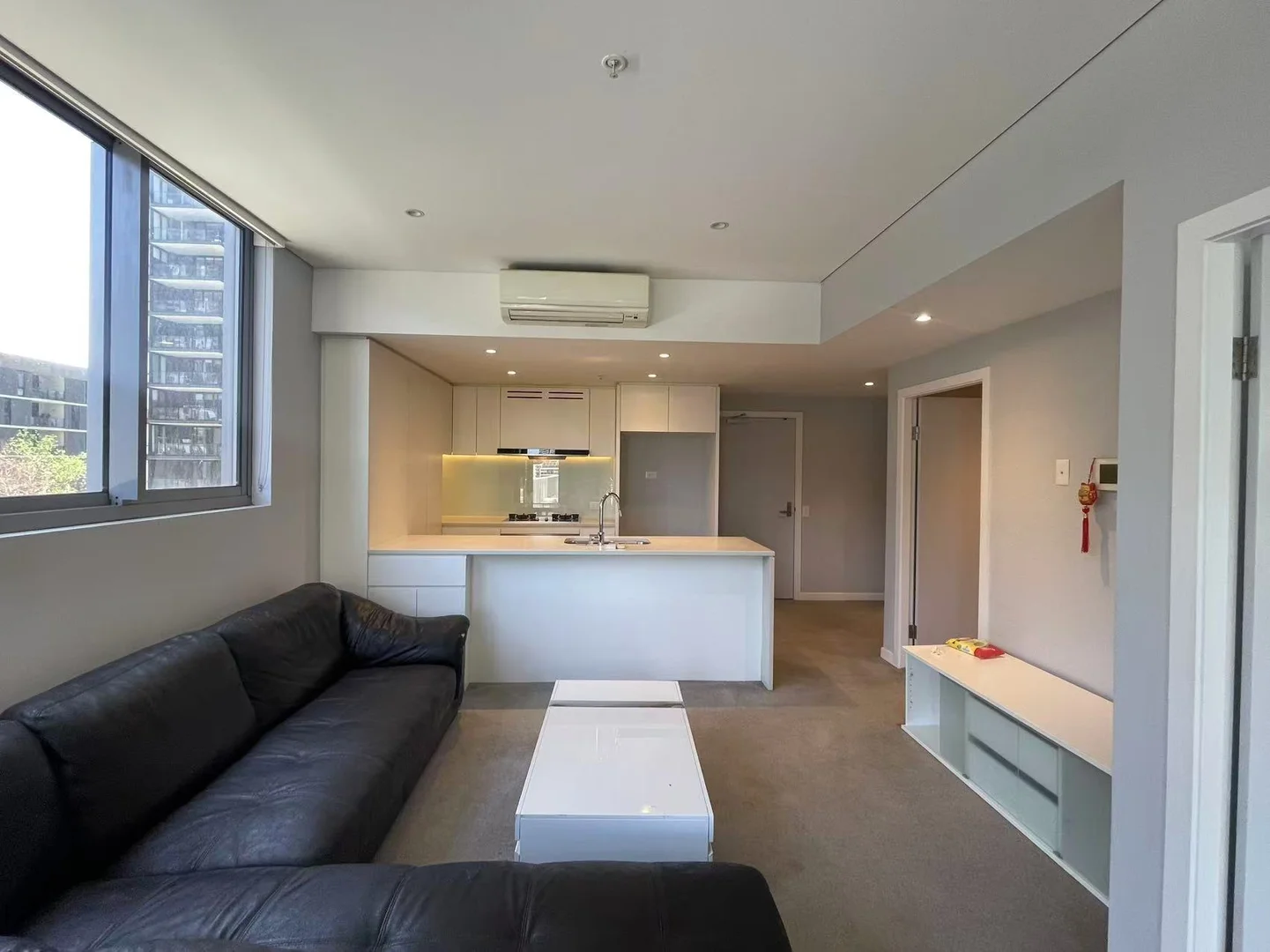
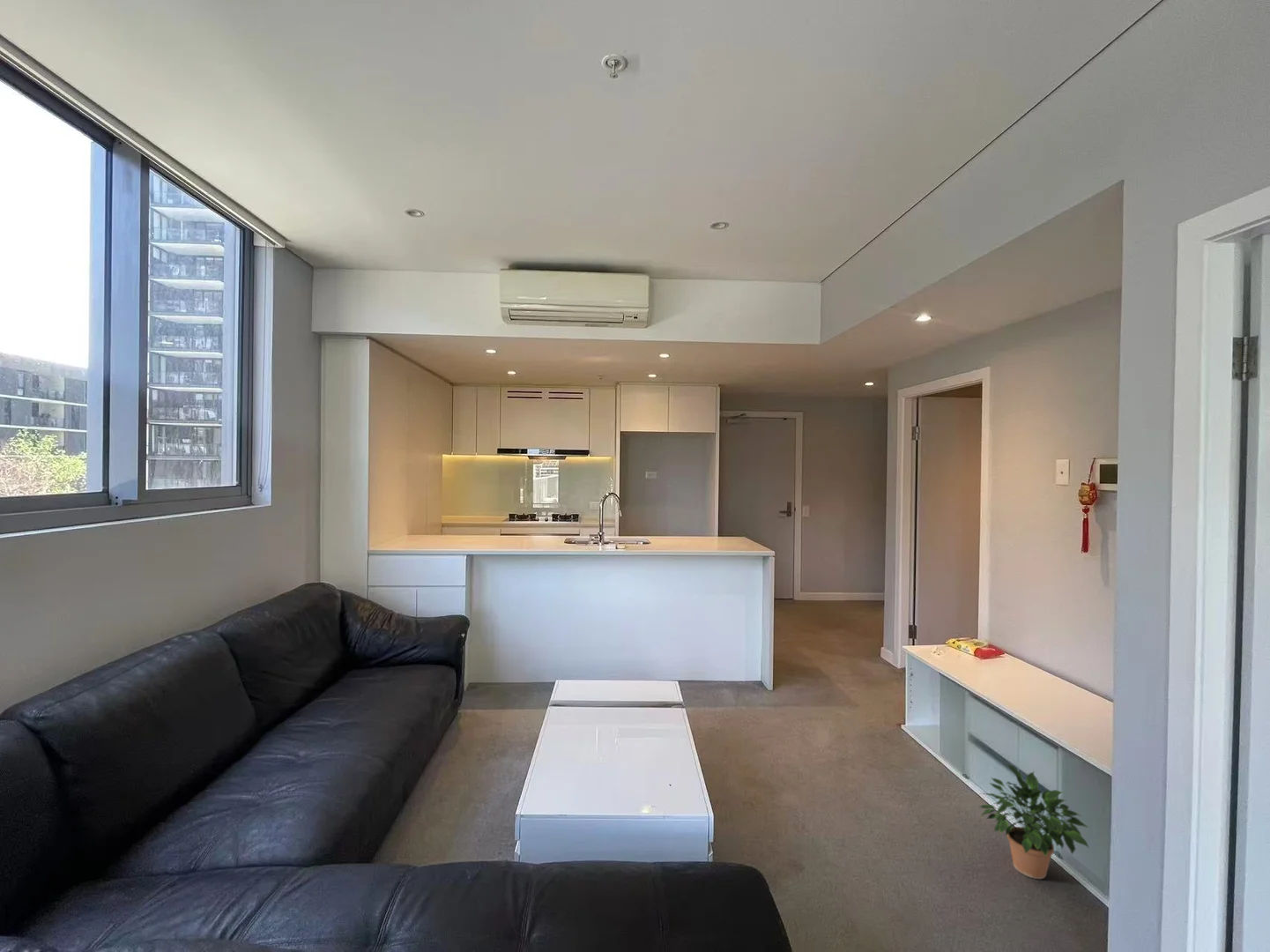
+ potted plant (1036, 826)
